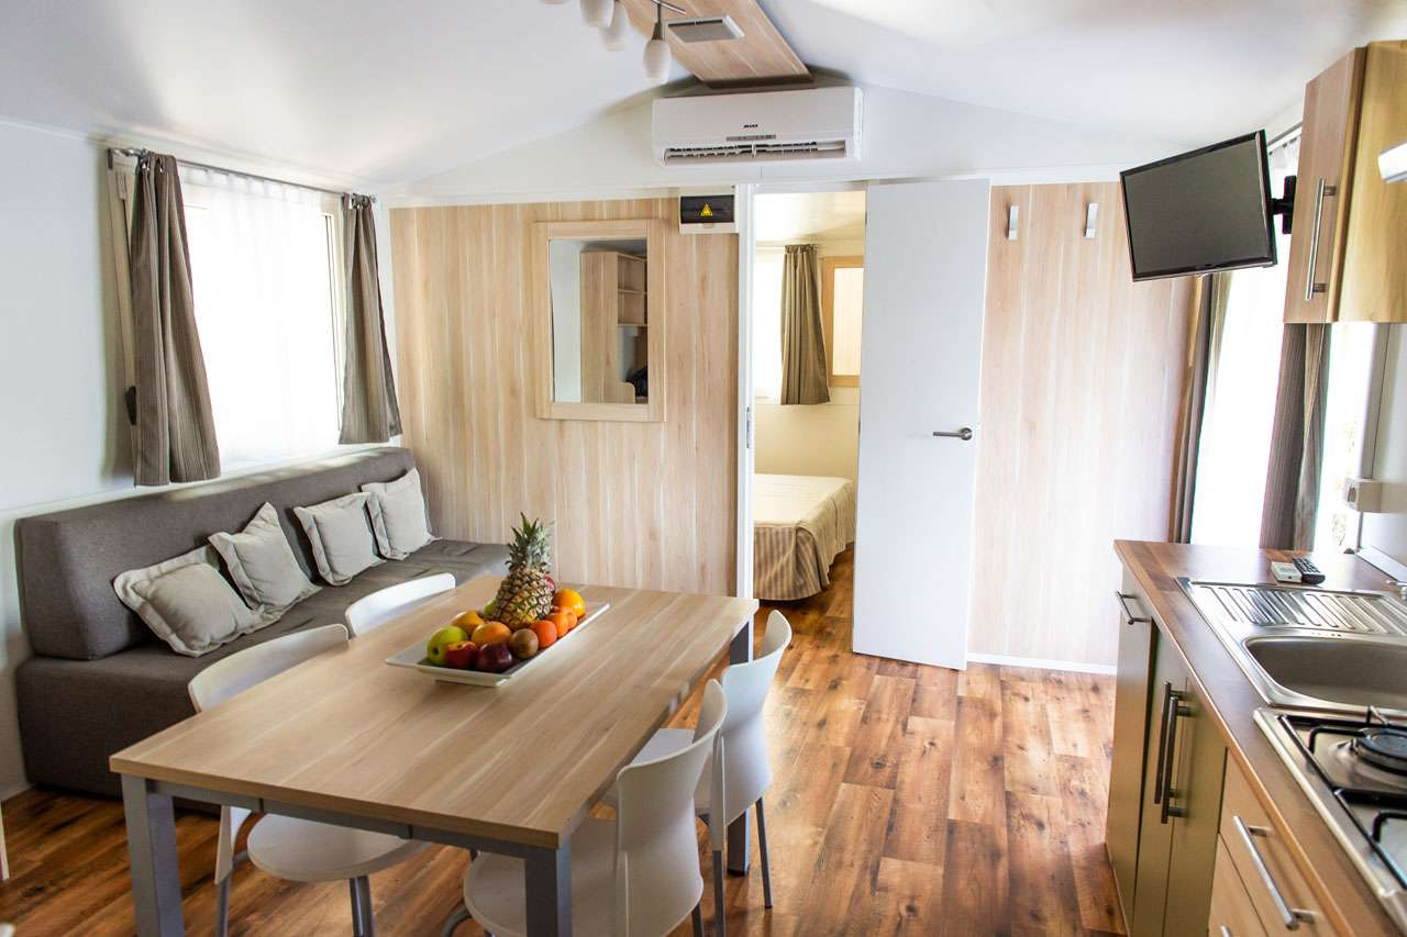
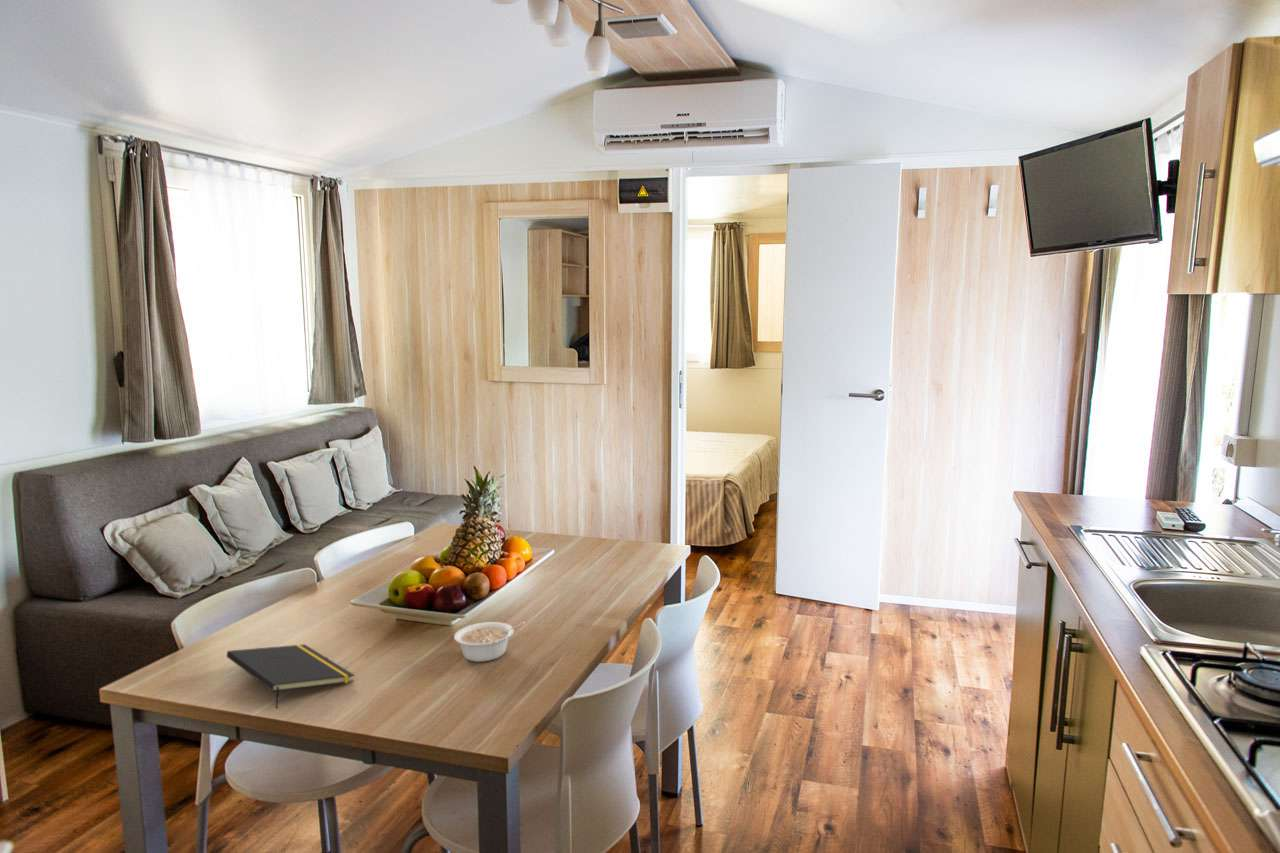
+ legume (486, 640)
+ notepad (289, 666)
